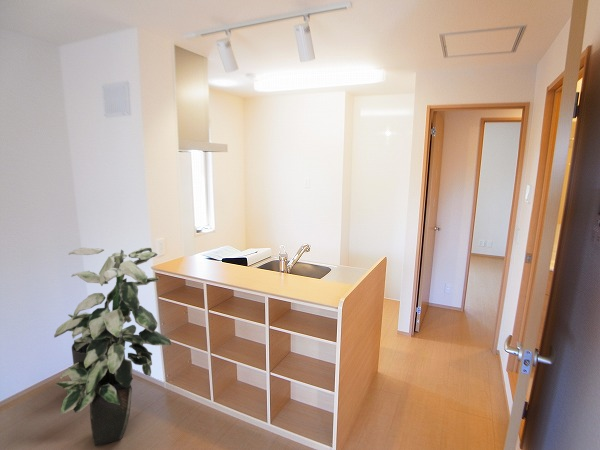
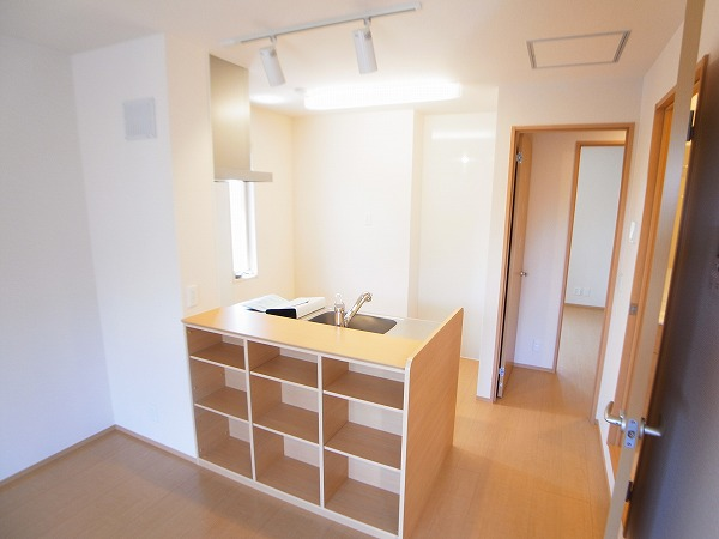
- indoor plant (110, 342)
- waste bin (91, 364)
